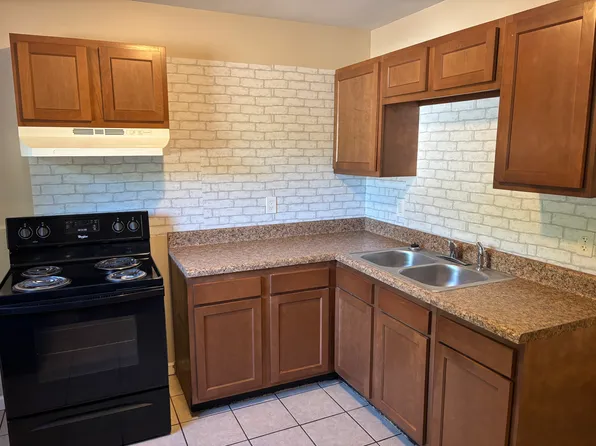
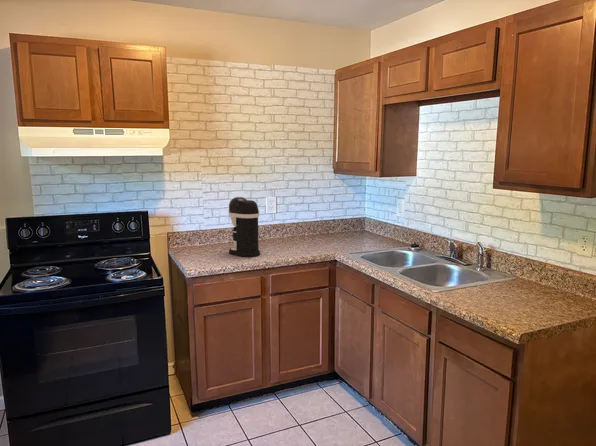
+ coffee maker (244, 225)
